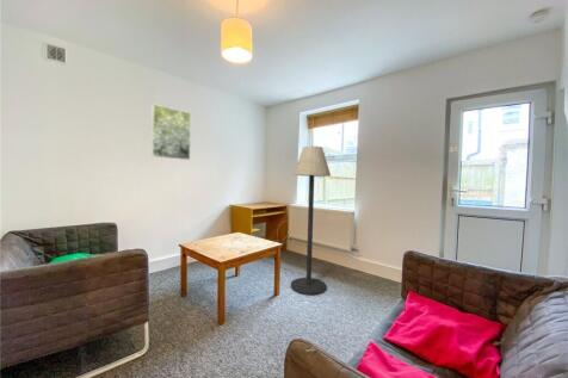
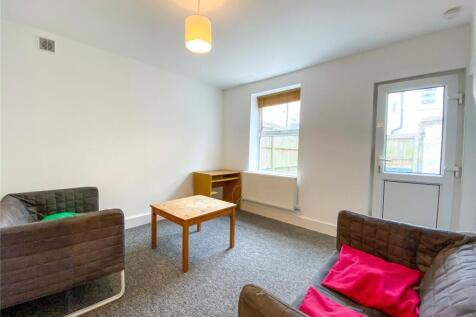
- floor lamp (310, 217)
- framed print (172, 134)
